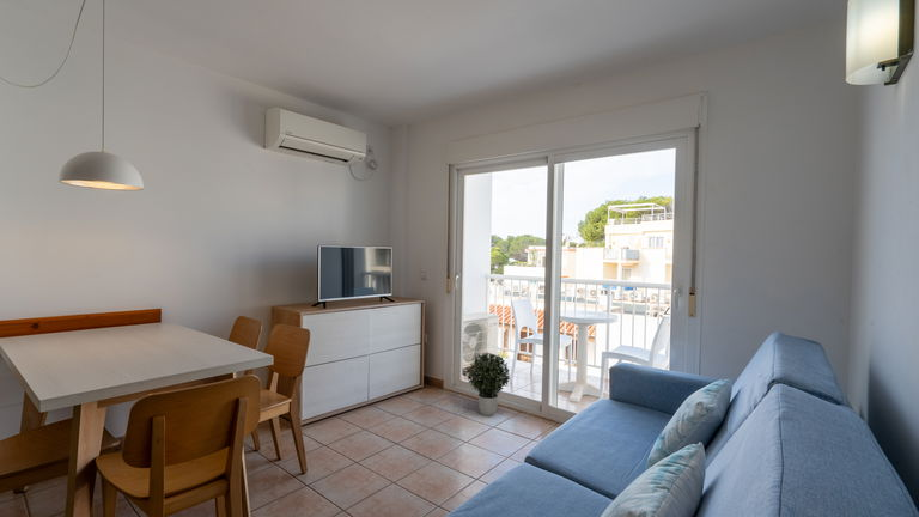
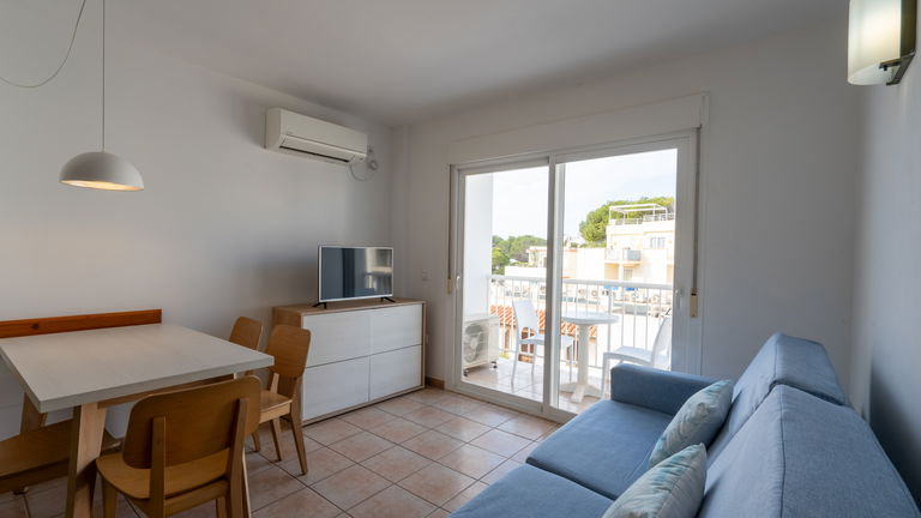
- potted plant (488, 383)
